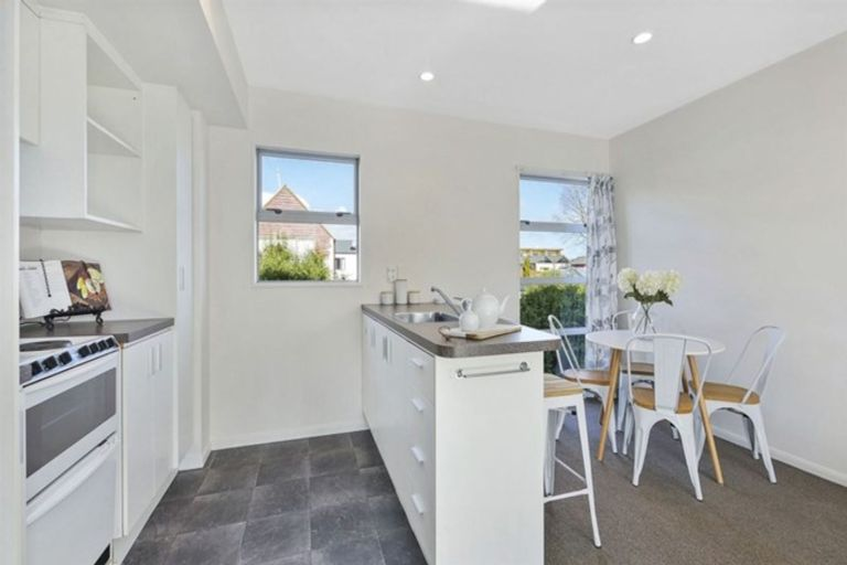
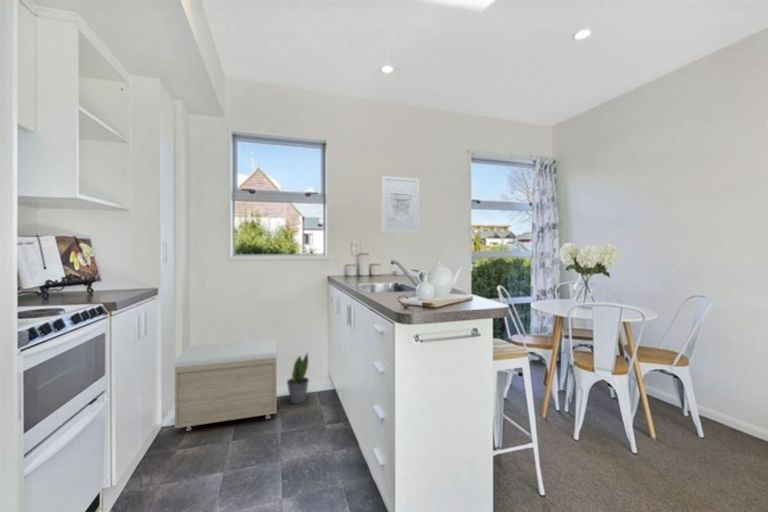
+ wall art (401, 205)
+ potted plant (297, 376)
+ storage bench (231, 381)
